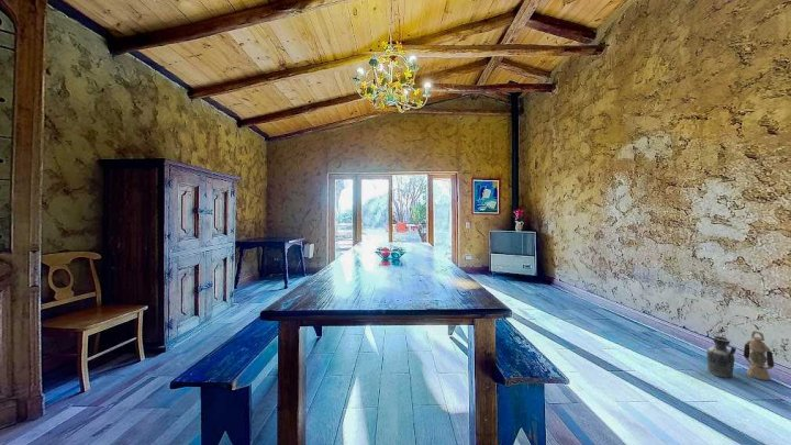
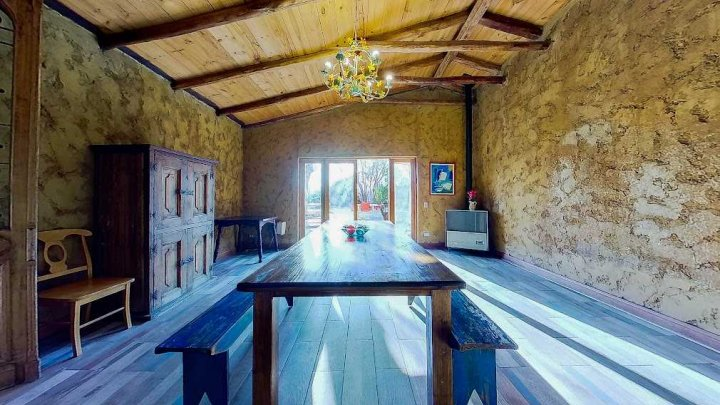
- lantern (758, 353)
- ceramic jug (722, 356)
